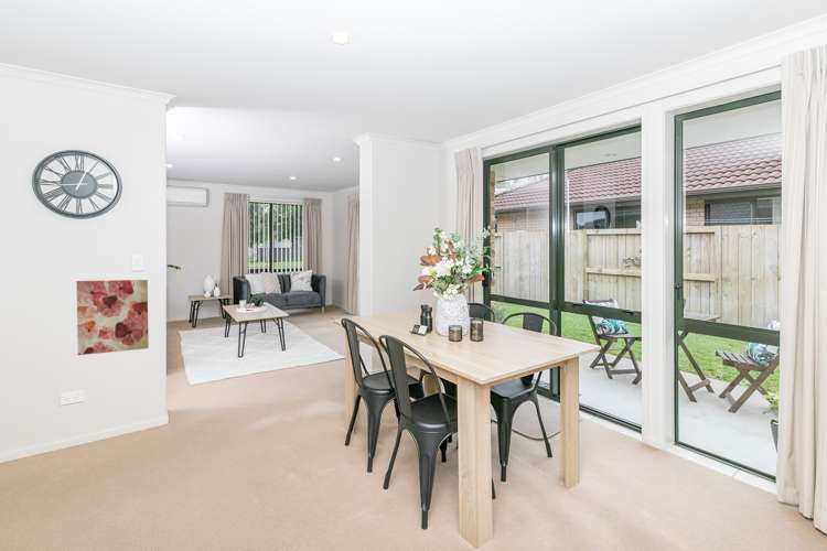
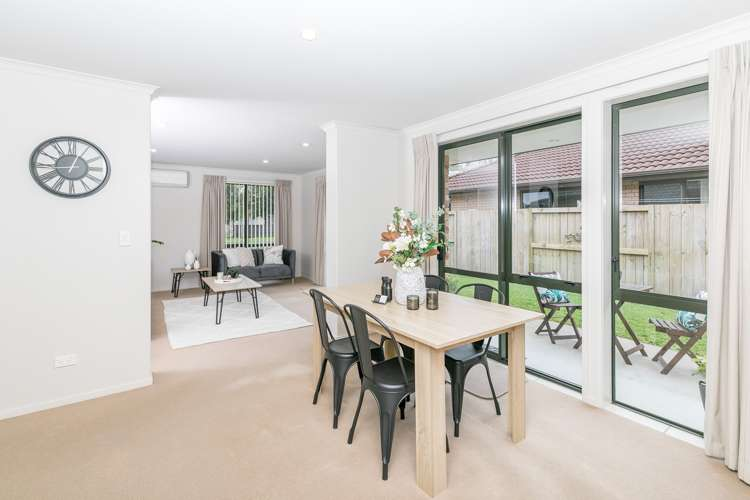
- wall art (114, 315)
